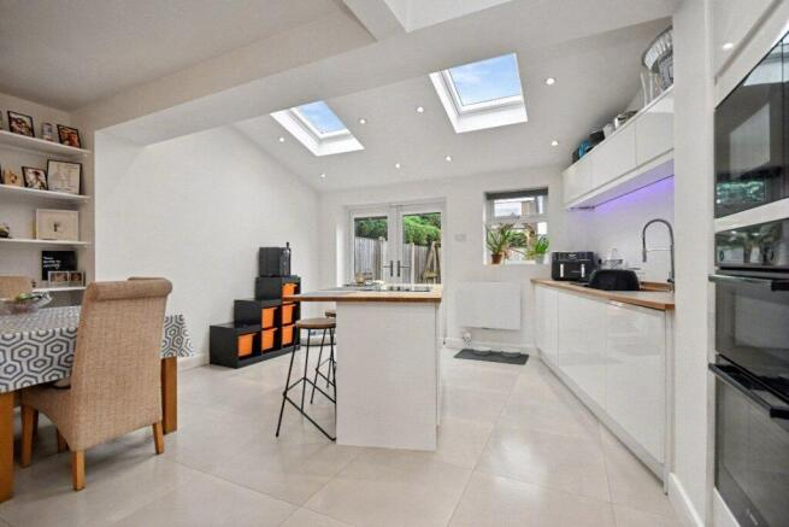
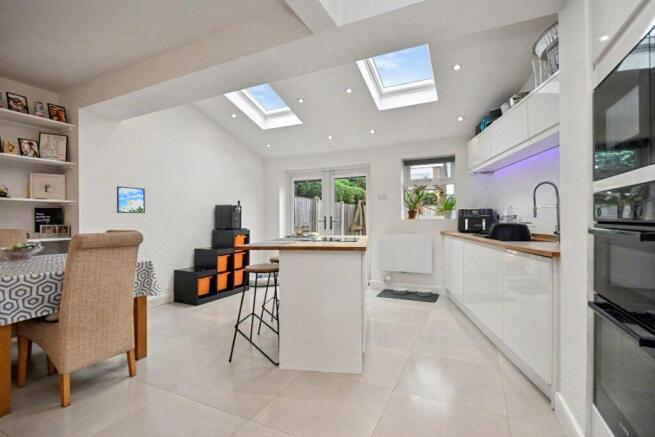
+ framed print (131, 200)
